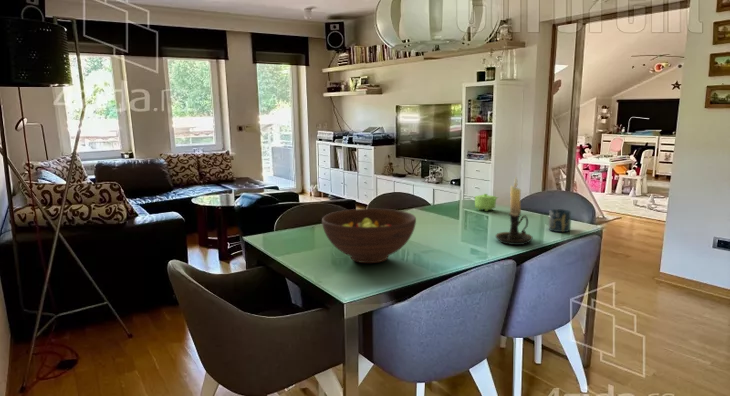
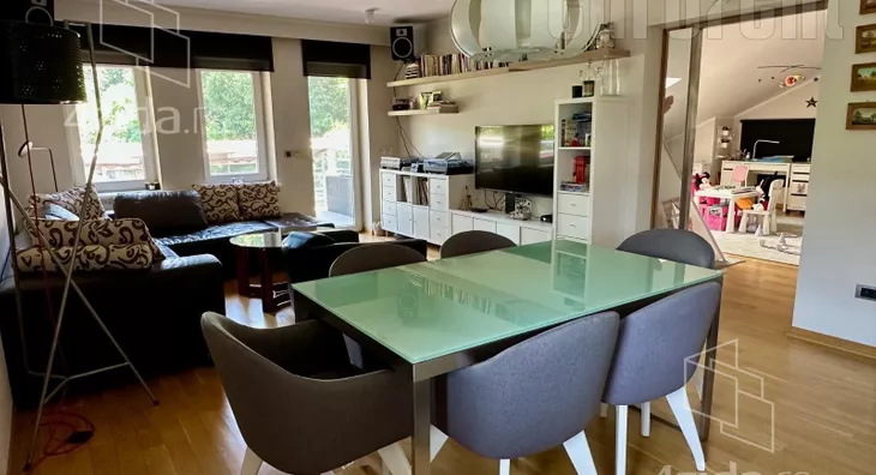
- teapot (486, 202)
- cup (560, 219)
- fruit bowl (369, 238)
- candle holder (517, 208)
